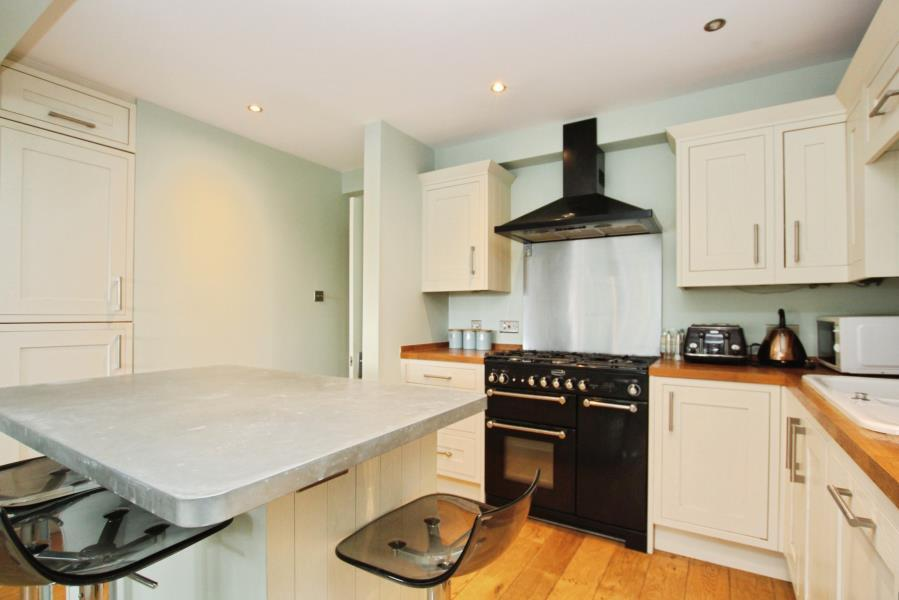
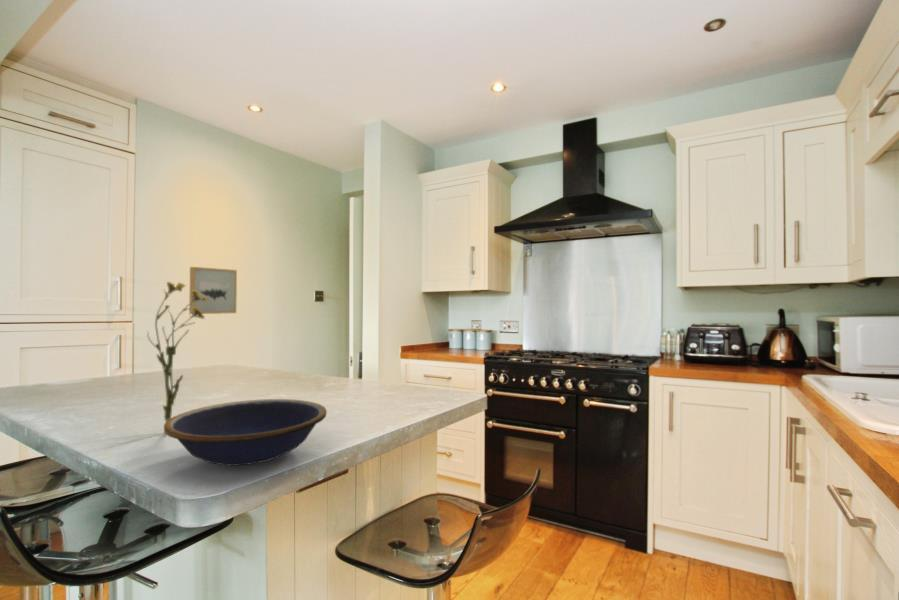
+ flower (175, 354)
+ bowl (250, 435)
+ wall art (214, 291)
